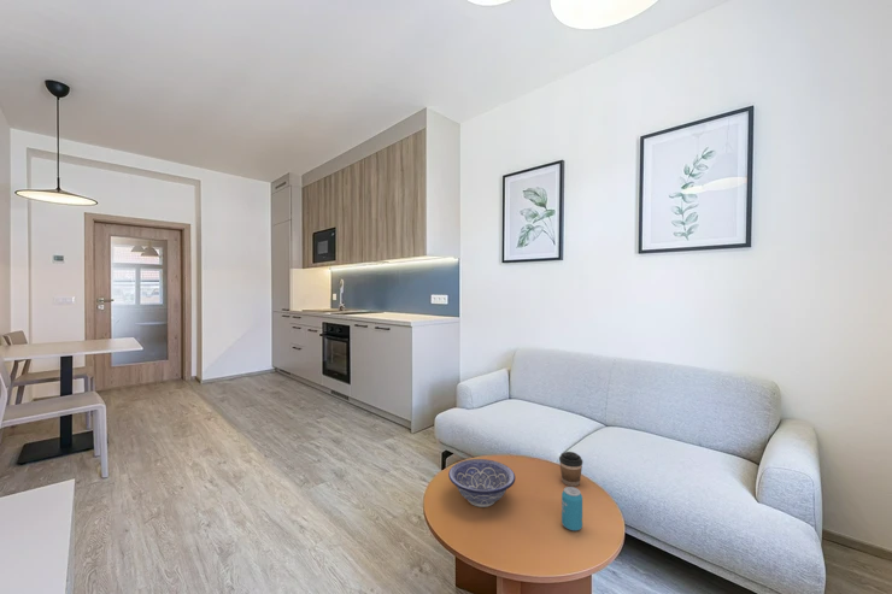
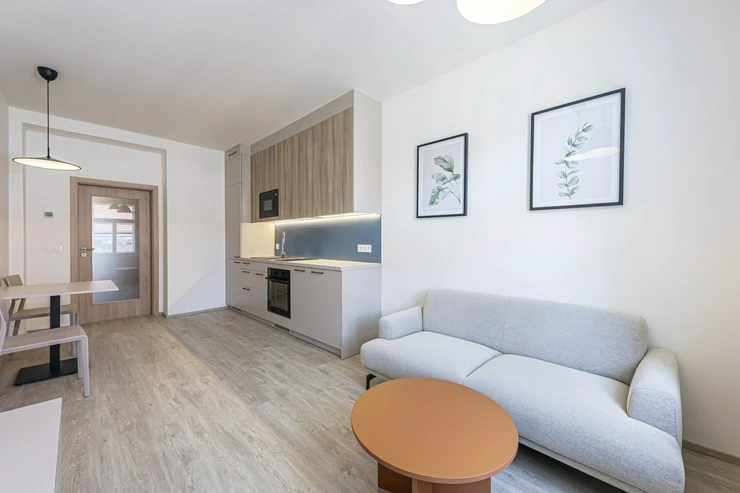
- decorative bowl (481, 486)
- coffee cup (570, 466)
- beverage can (571, 508)
